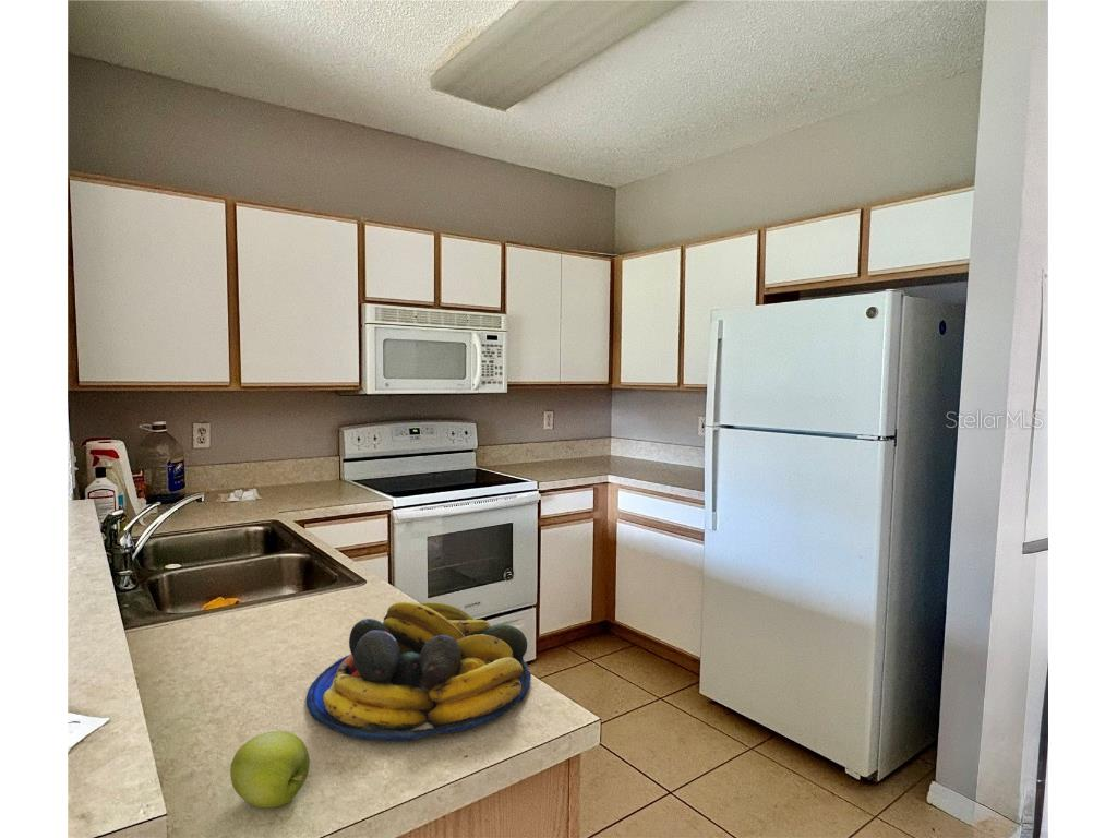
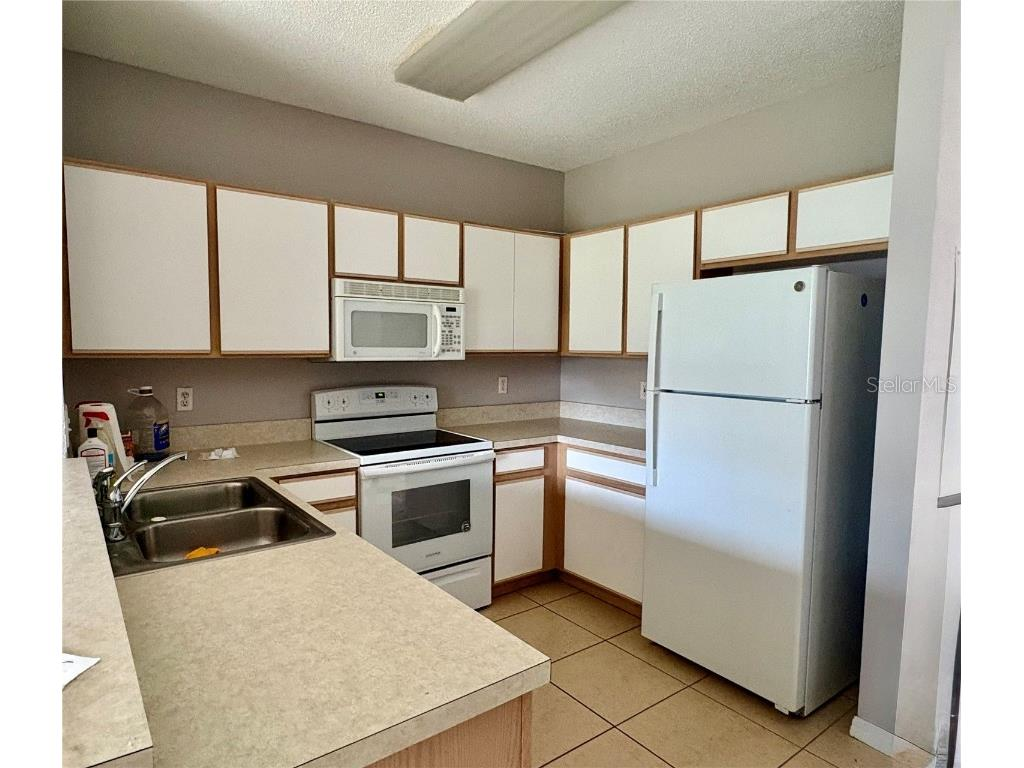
- fruit bowl (422, 646)
- apple (273, 768)
